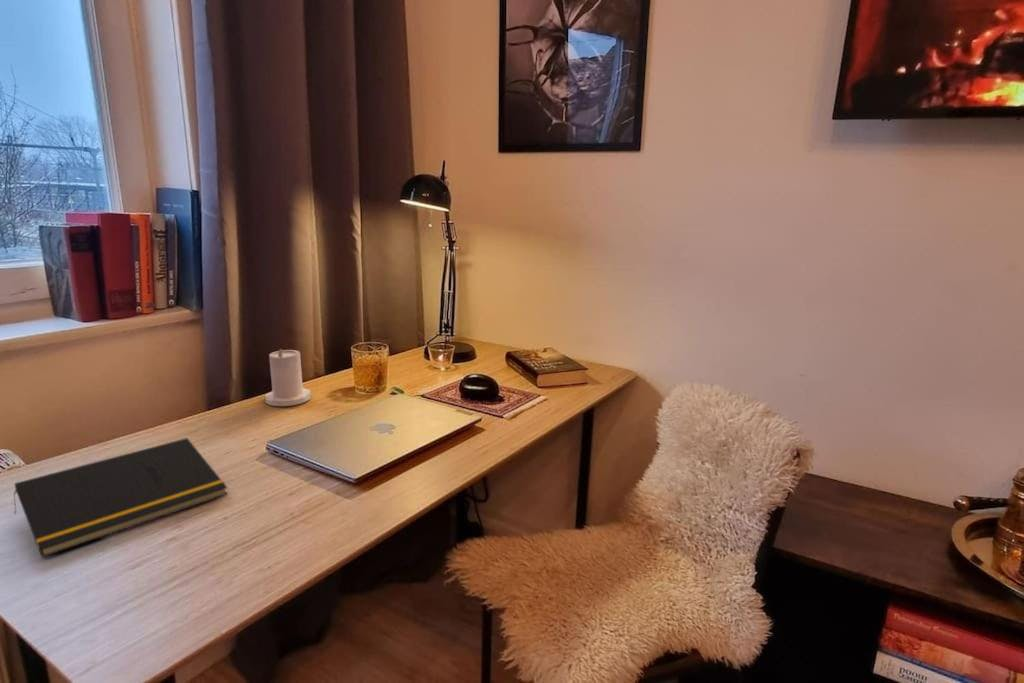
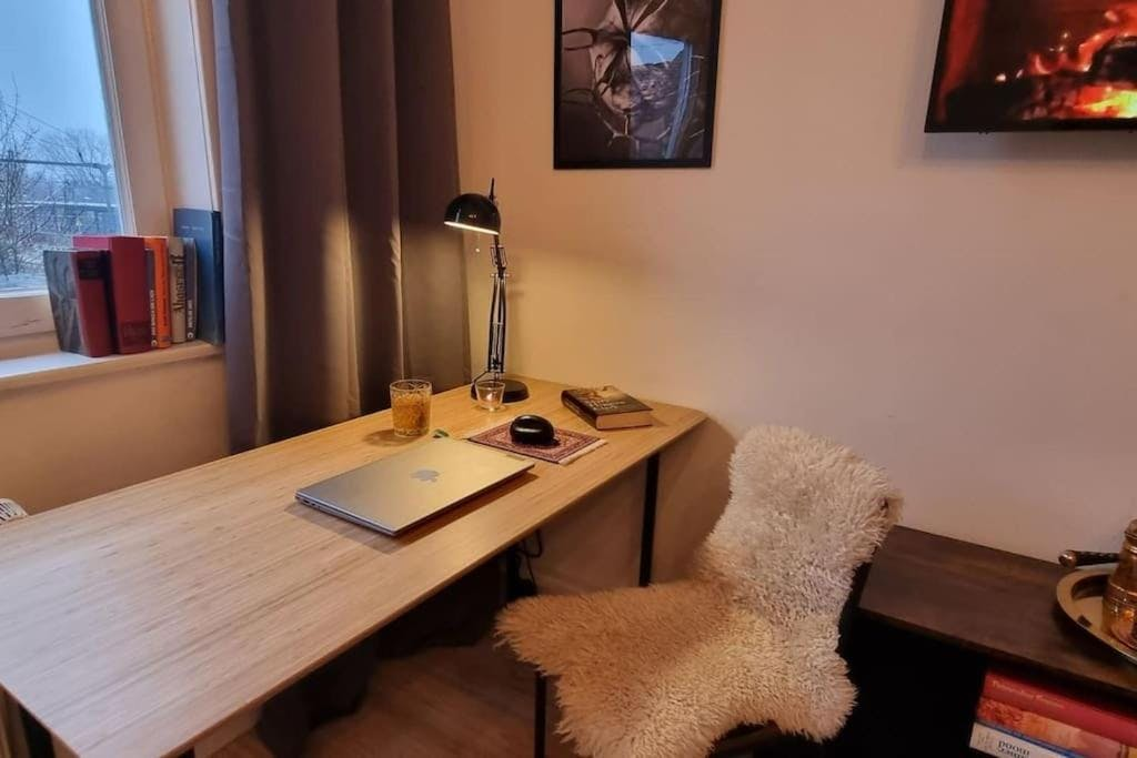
- candle (286, 373)
- notepad (125, 488)
